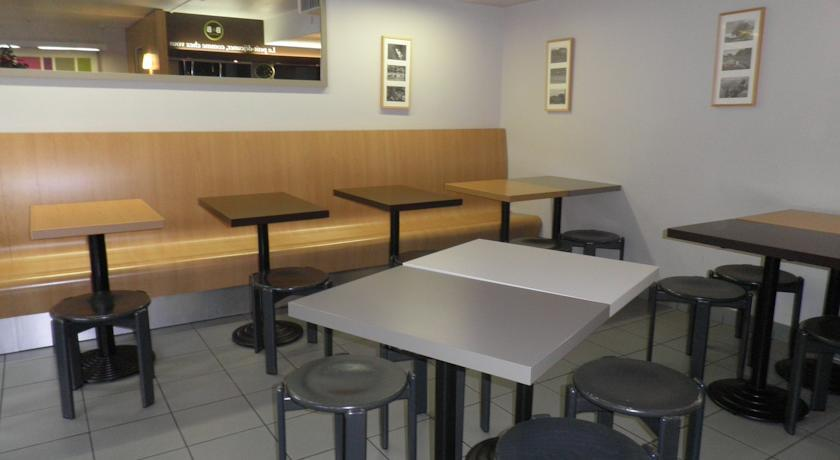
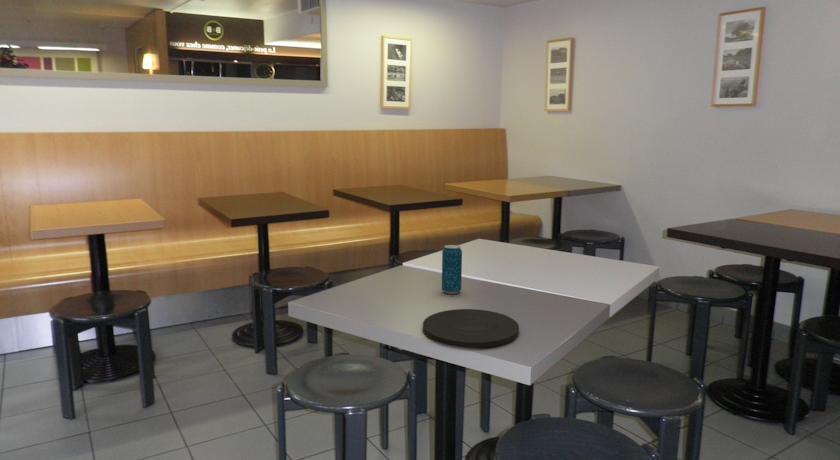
+ plate (470, 323)
+ beverage can (451, 269)
